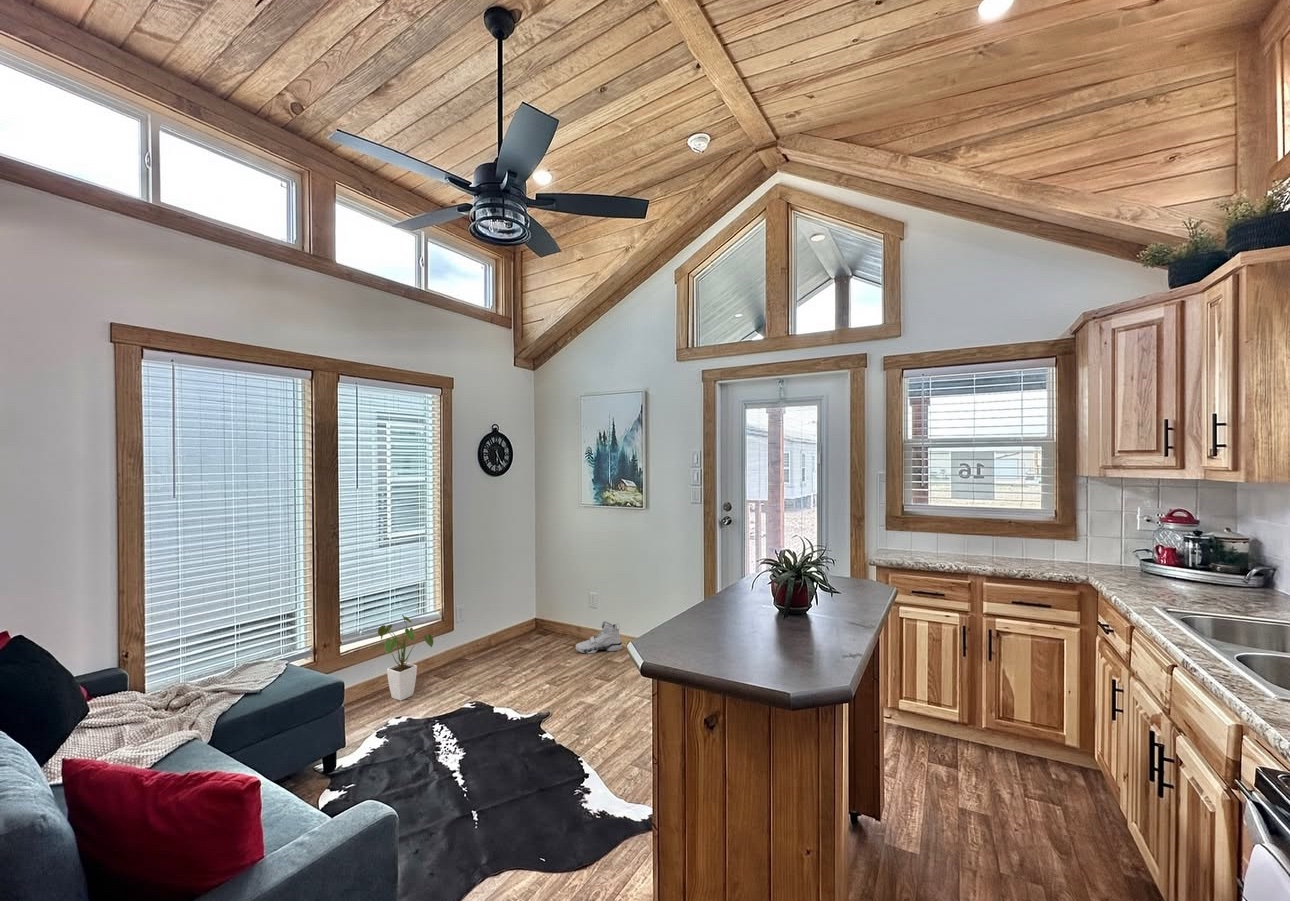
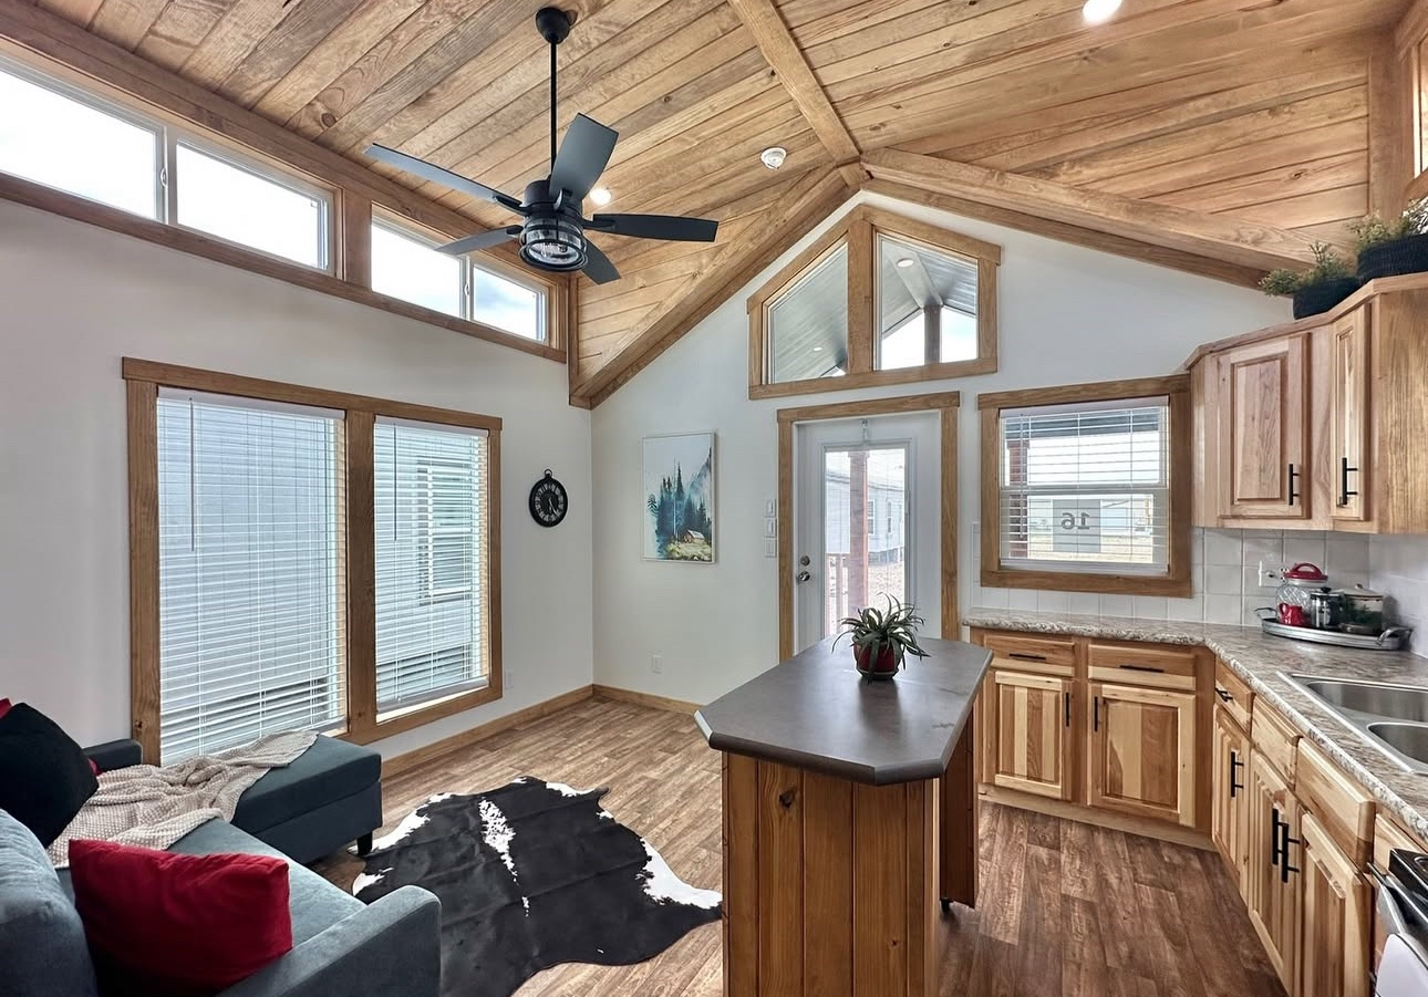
- sneaker (599, 637)
- house plant (407, 657)
